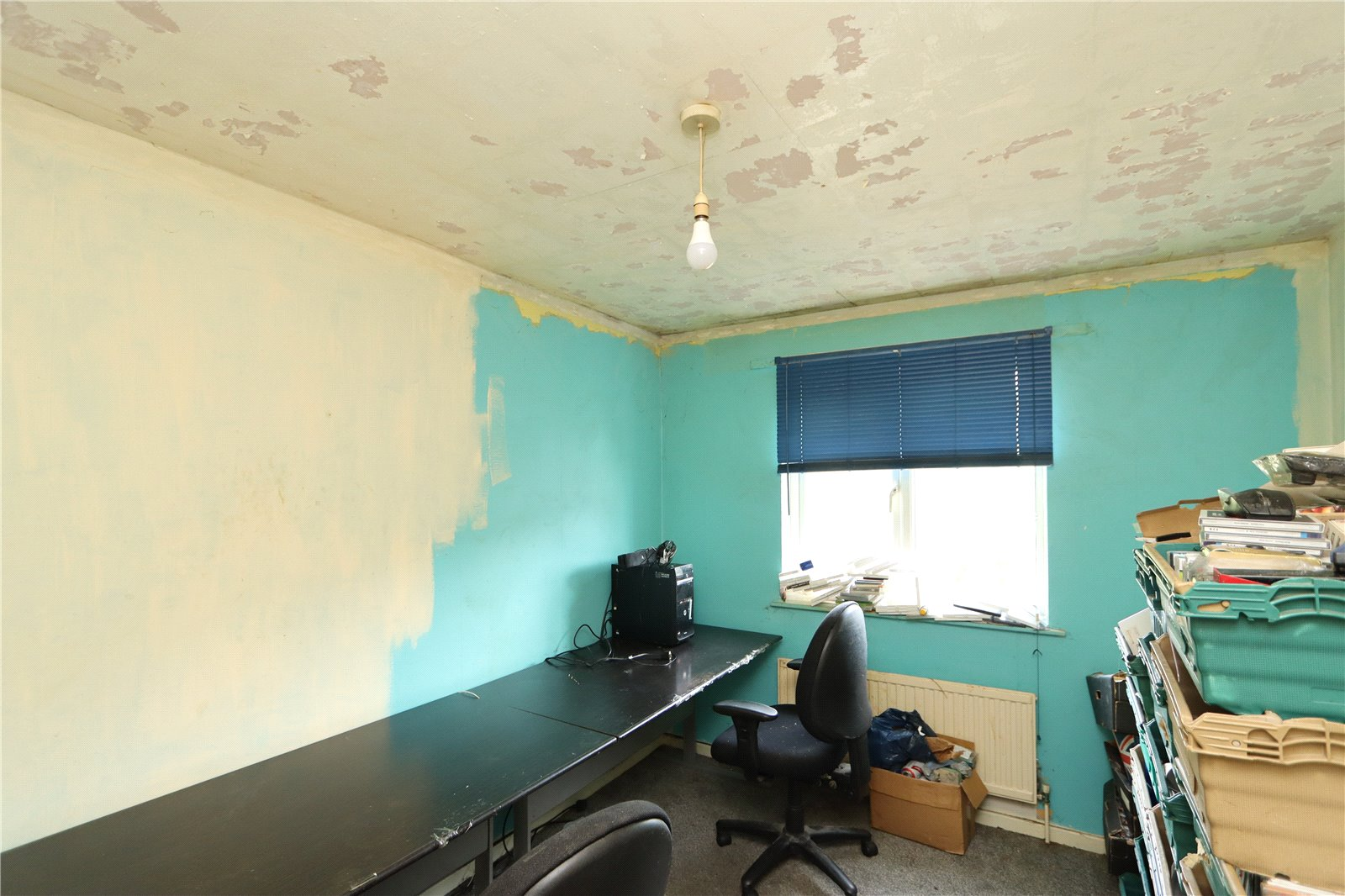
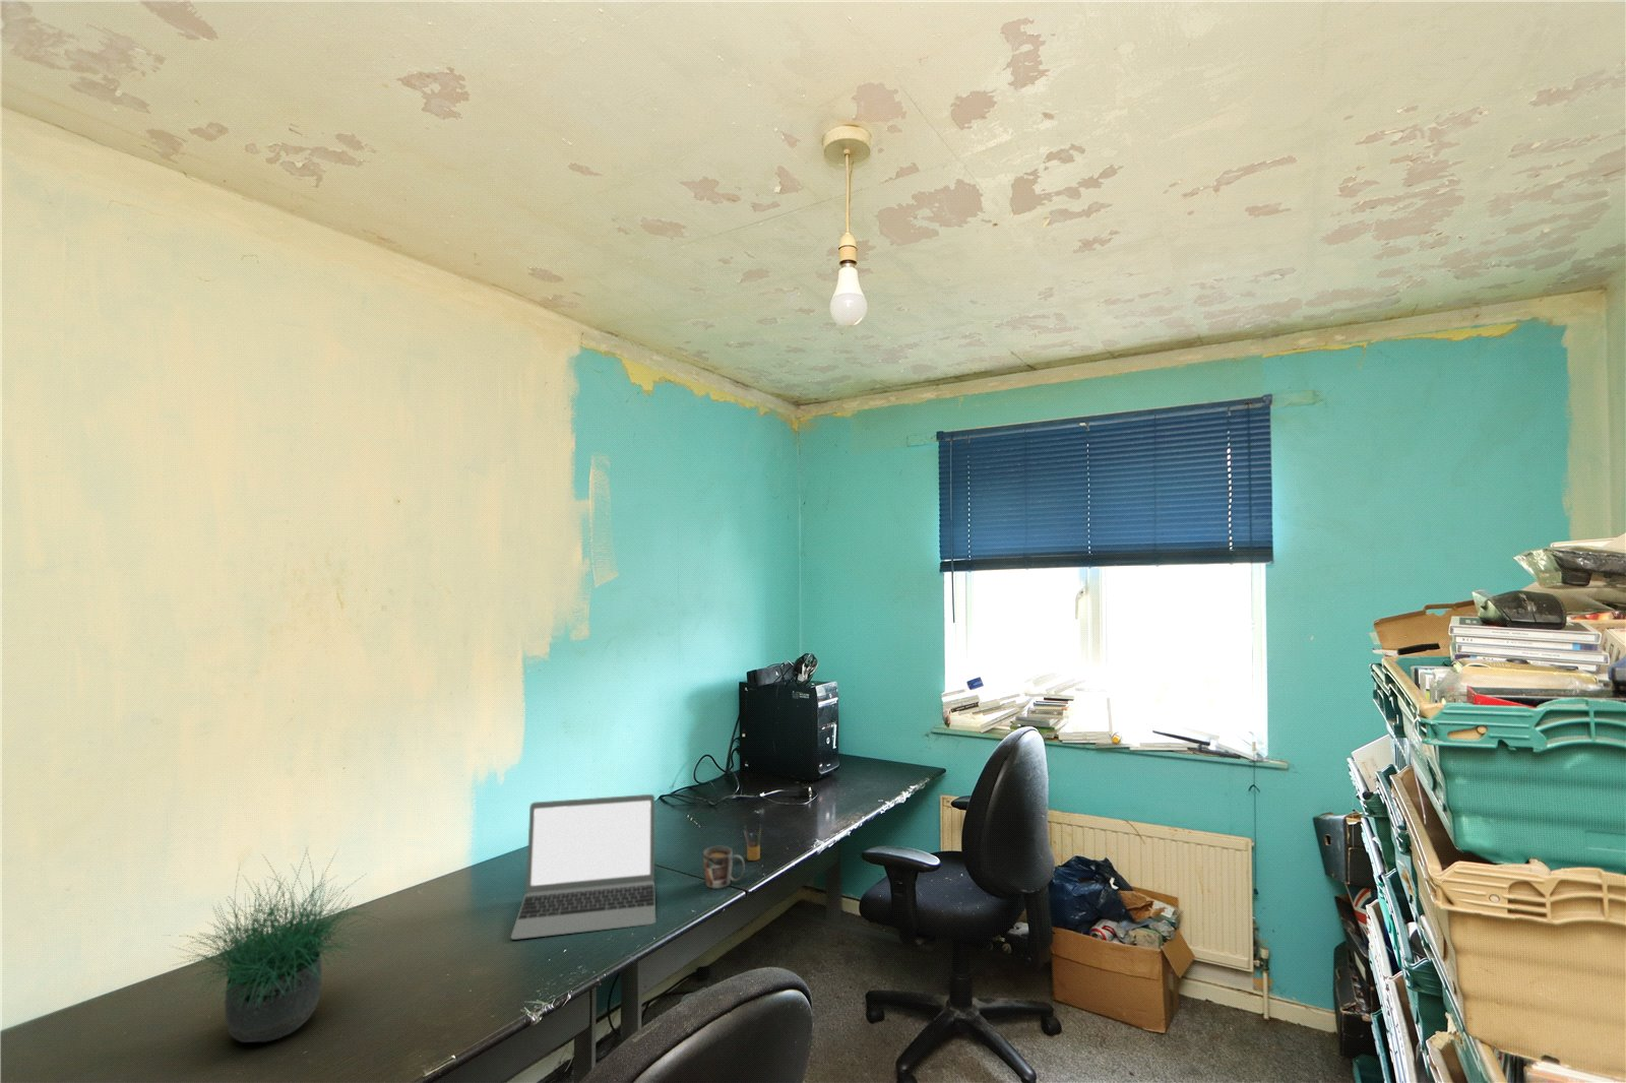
+ pencil box (752, 841)
+ mug (724, 868)
+ potted plant (277, 937)
+ laptop (590, 861)
